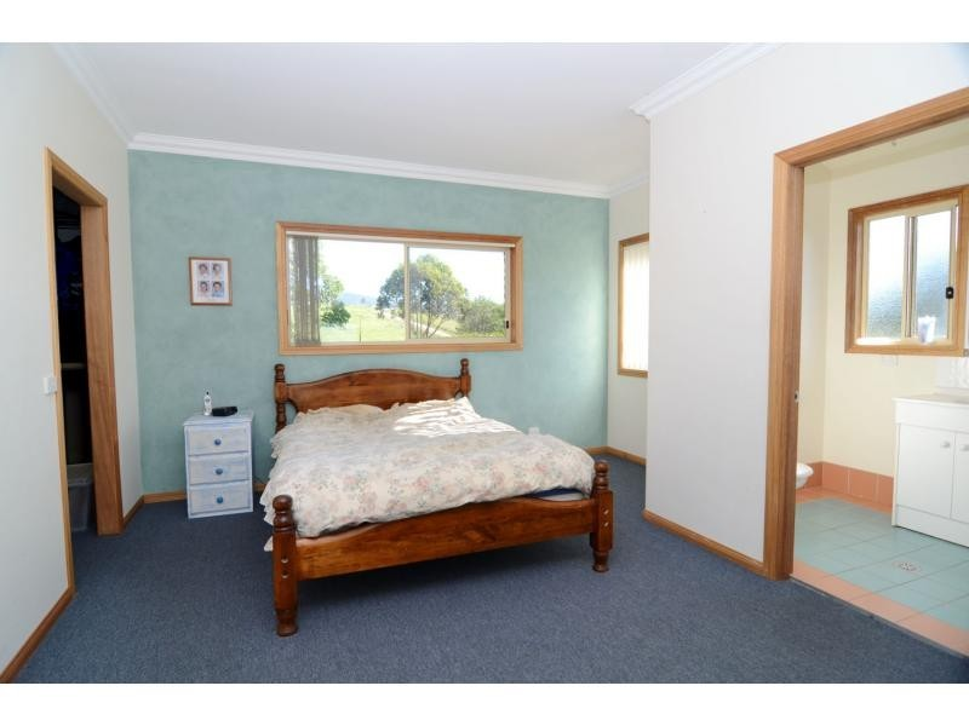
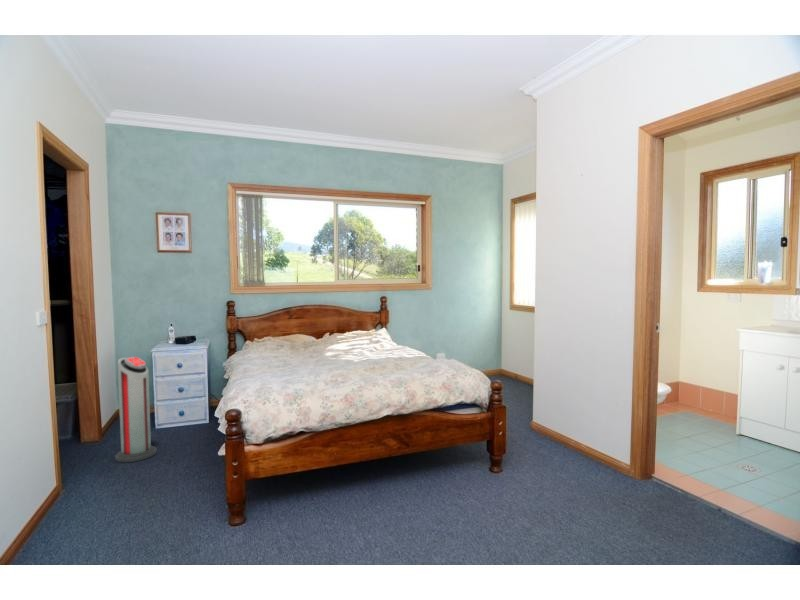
+ air purifier (134, 406)
